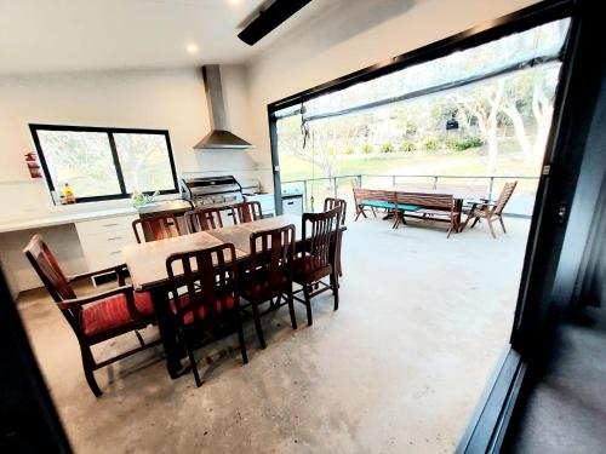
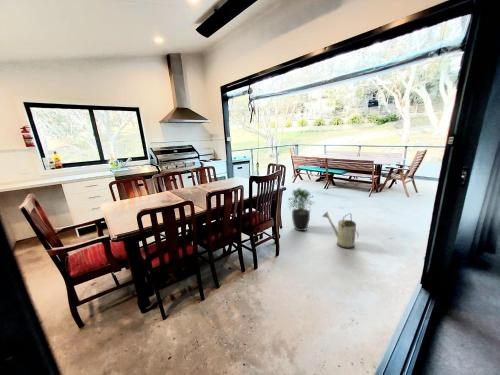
+ potted plant (300, 207)
+ watering can (339, 227)
